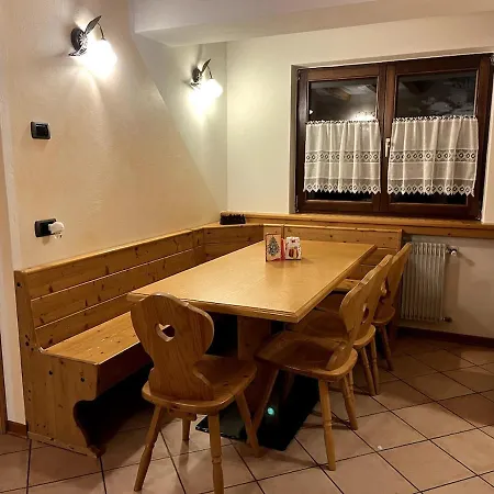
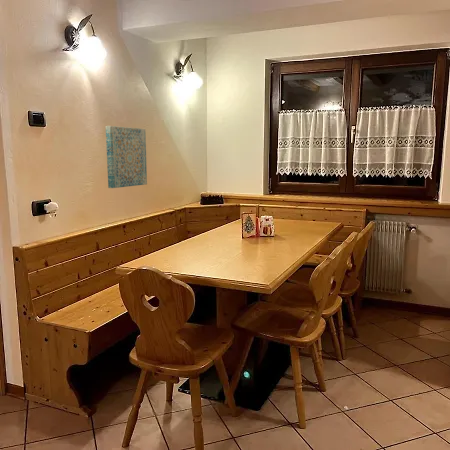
+ wall art (127, 157)
